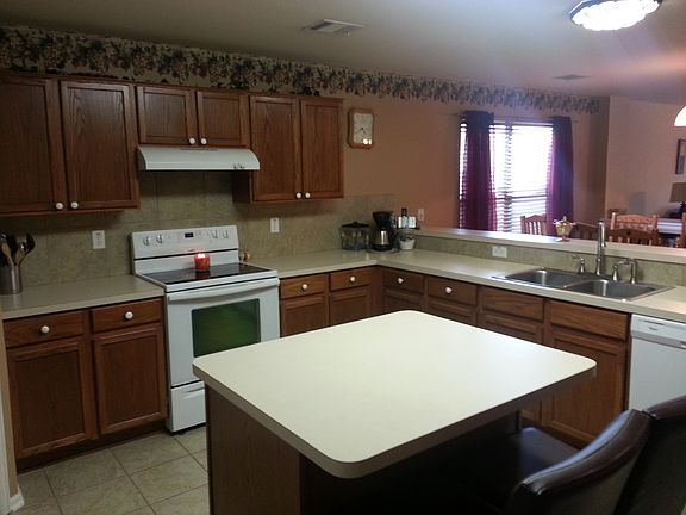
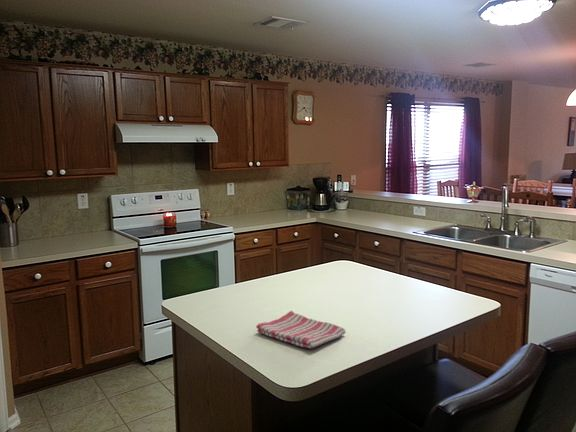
+ dish towel (300, 328)
